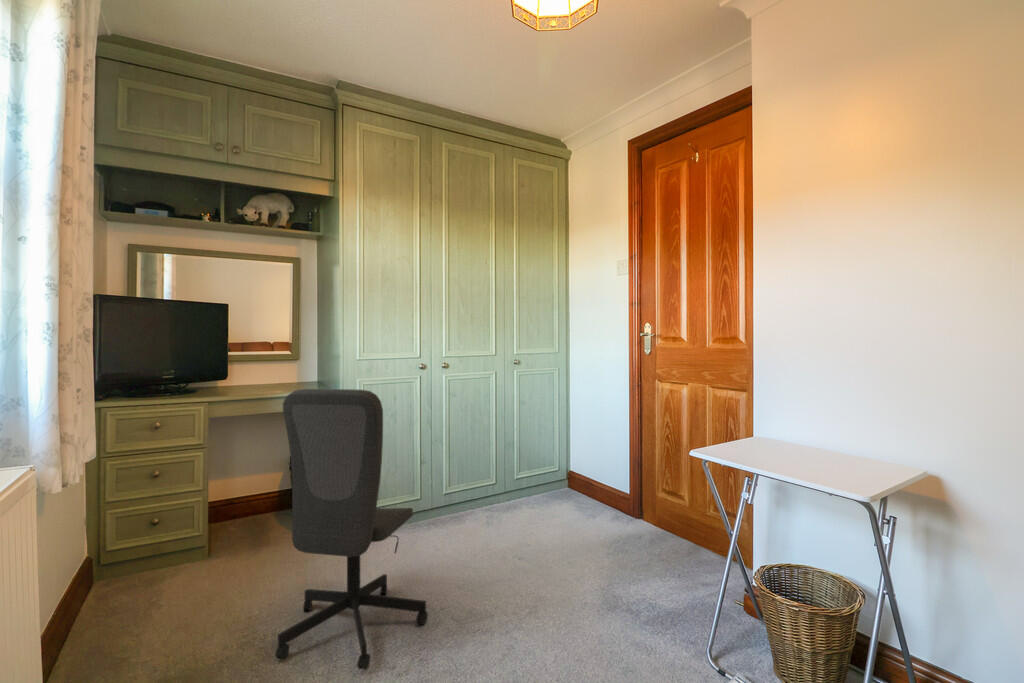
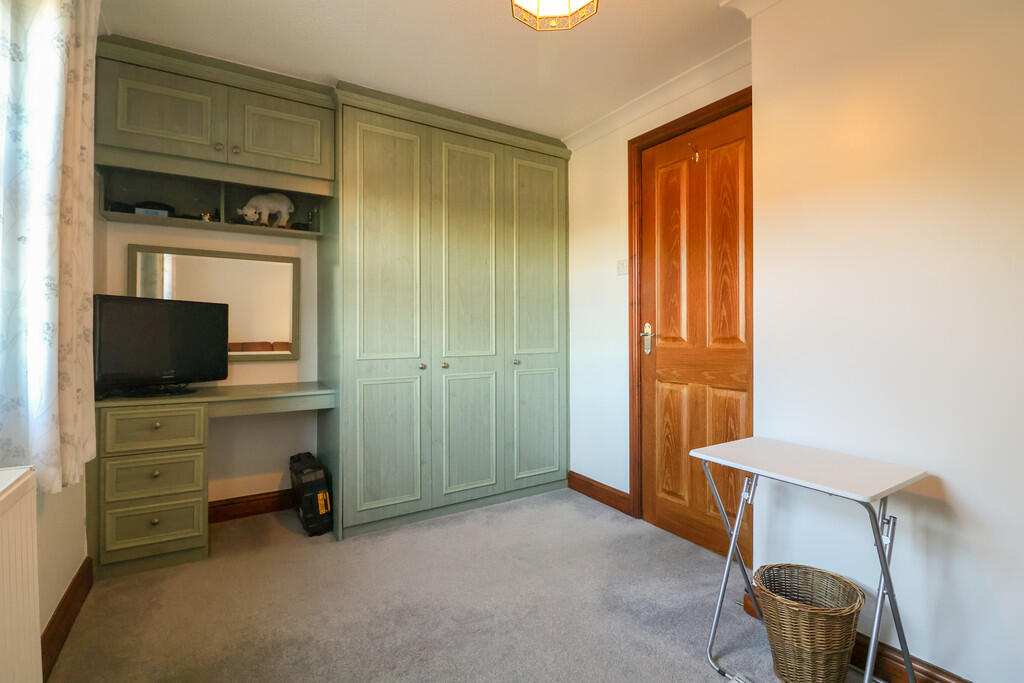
- office chair (351, 508)
